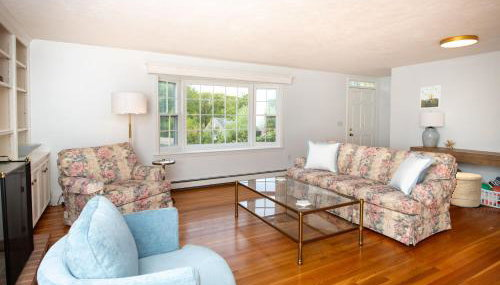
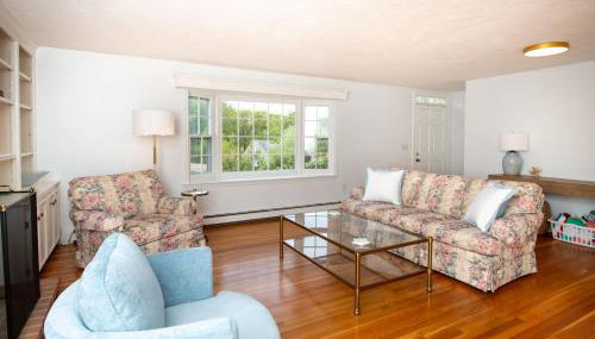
- woven basket (462, 188)
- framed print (430, 97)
